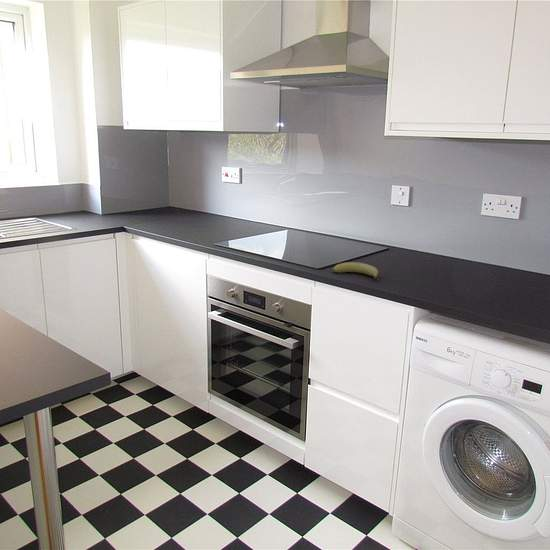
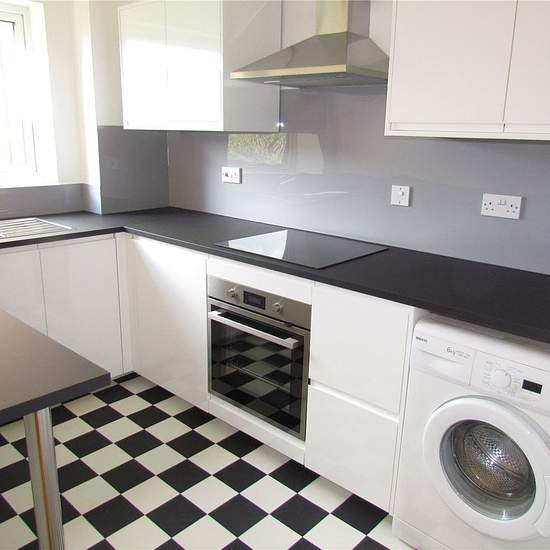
- fruit (358, 269)
